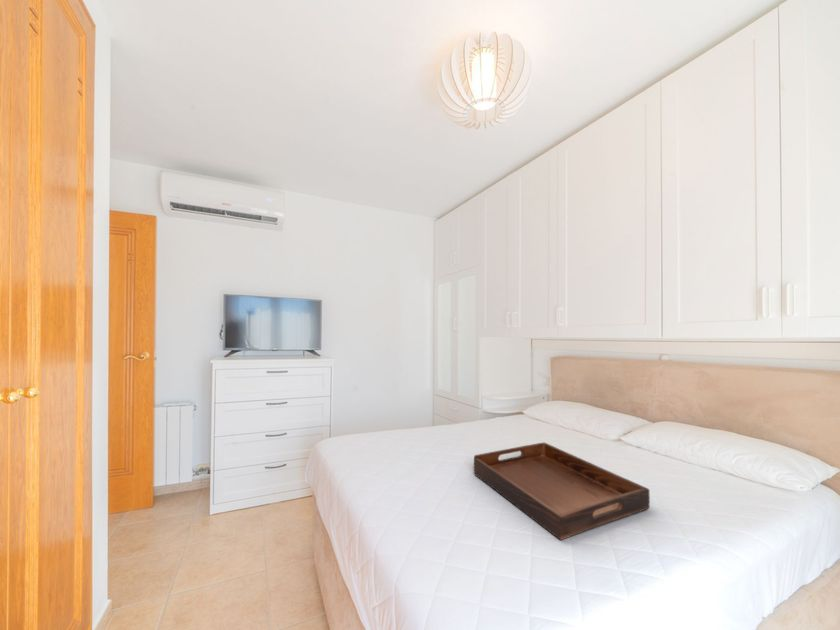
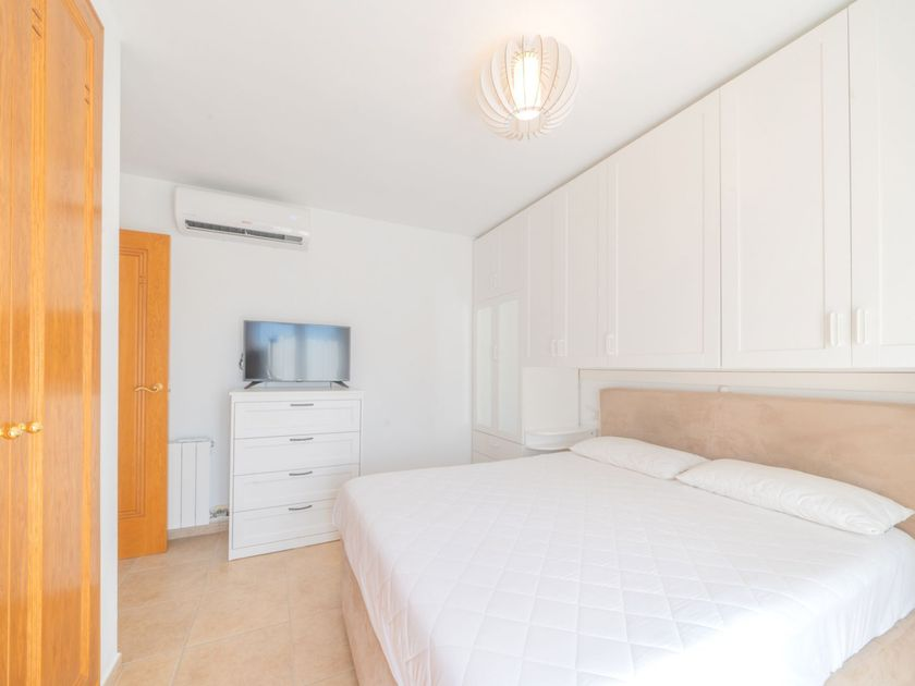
- serving tray (550, 479)
